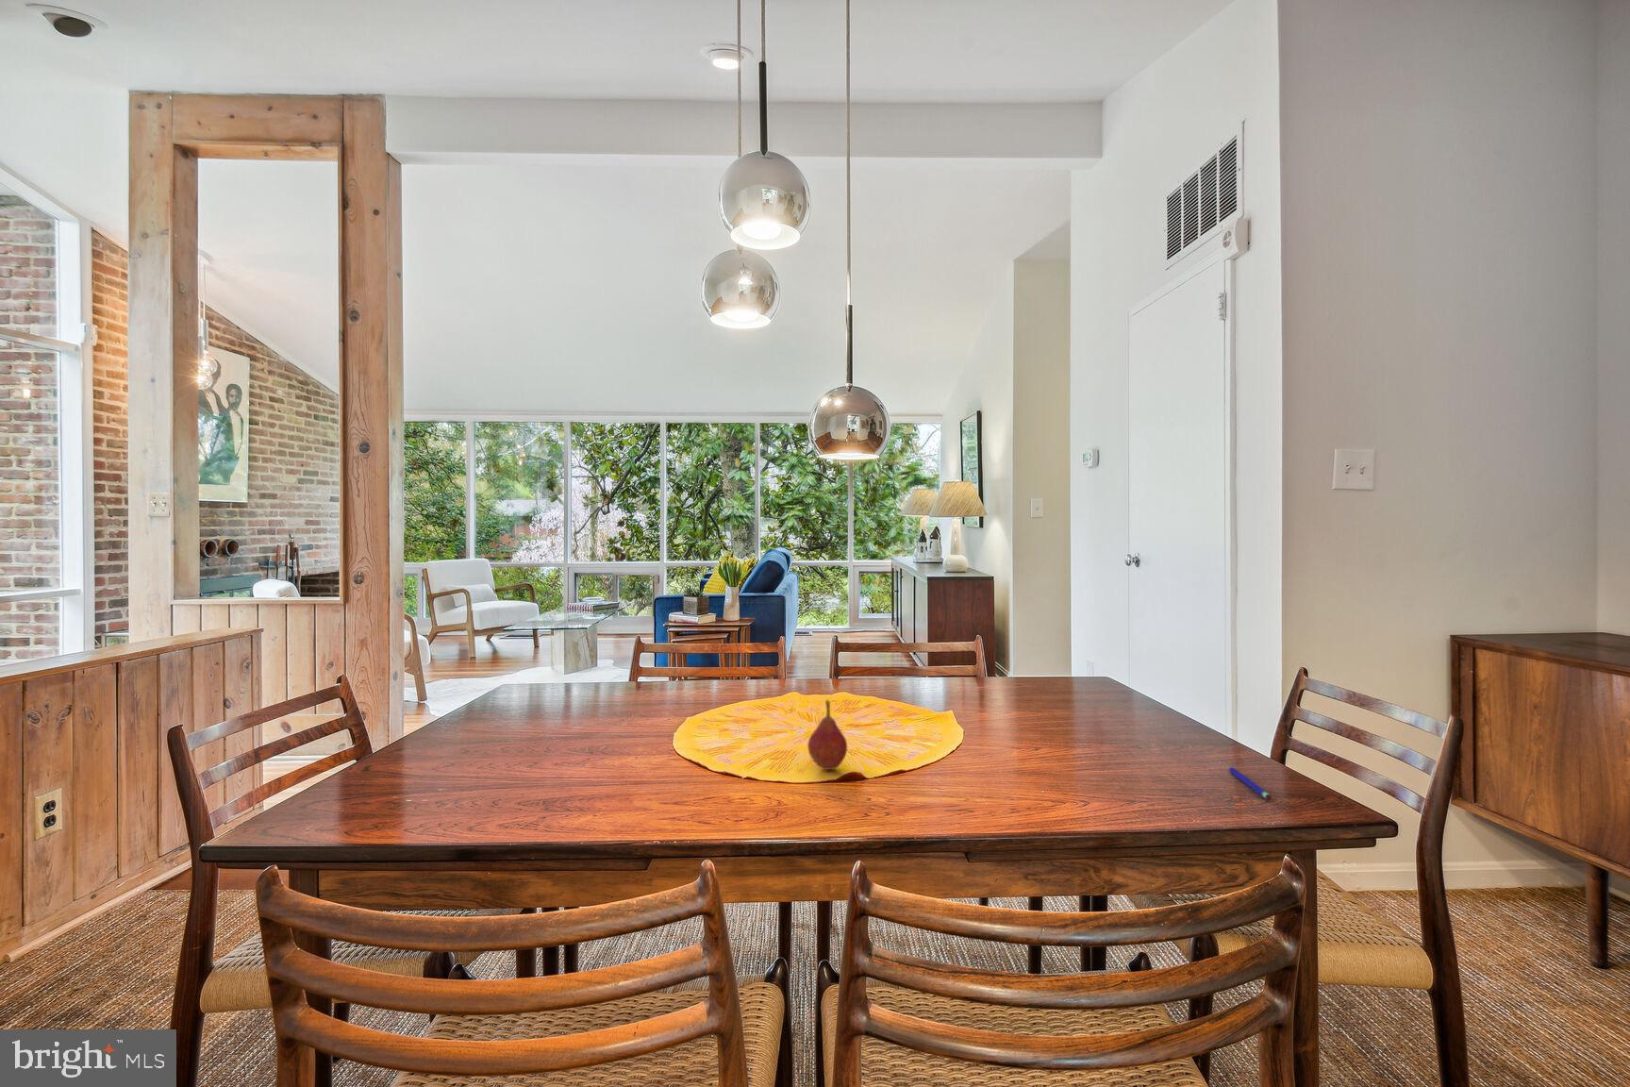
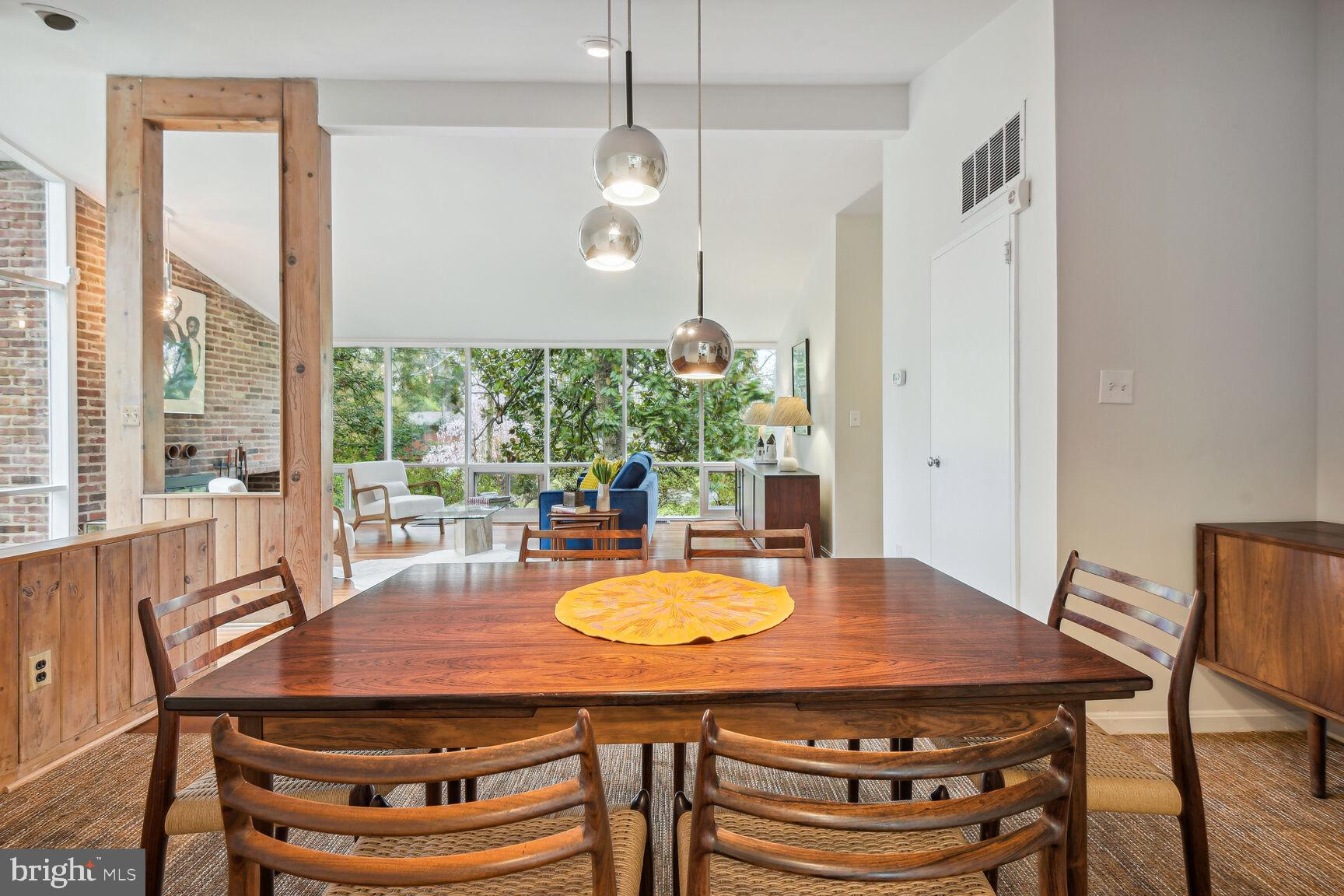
- pen (1249, 782)
- fruit (827, 733)
